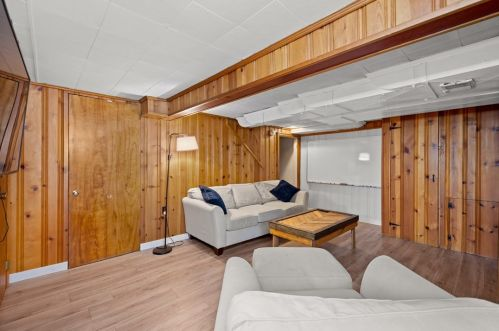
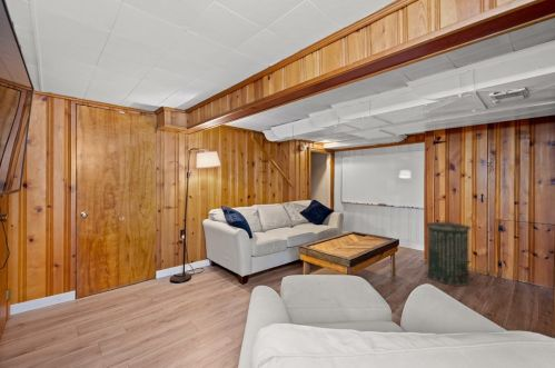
+ trash can (447, 250)
